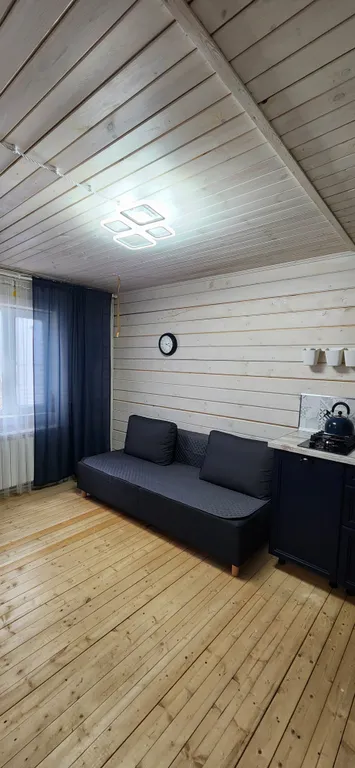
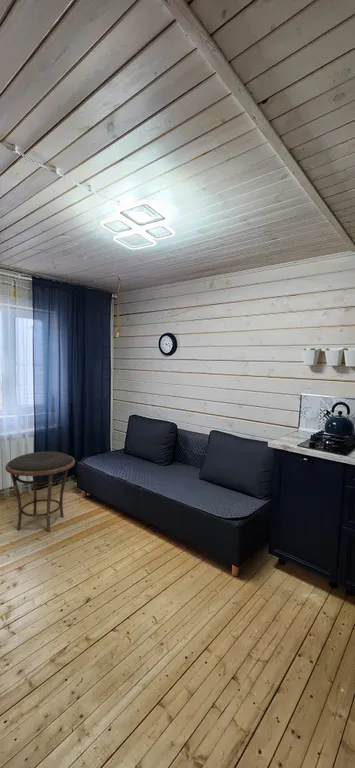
+ side table (36, 491)
